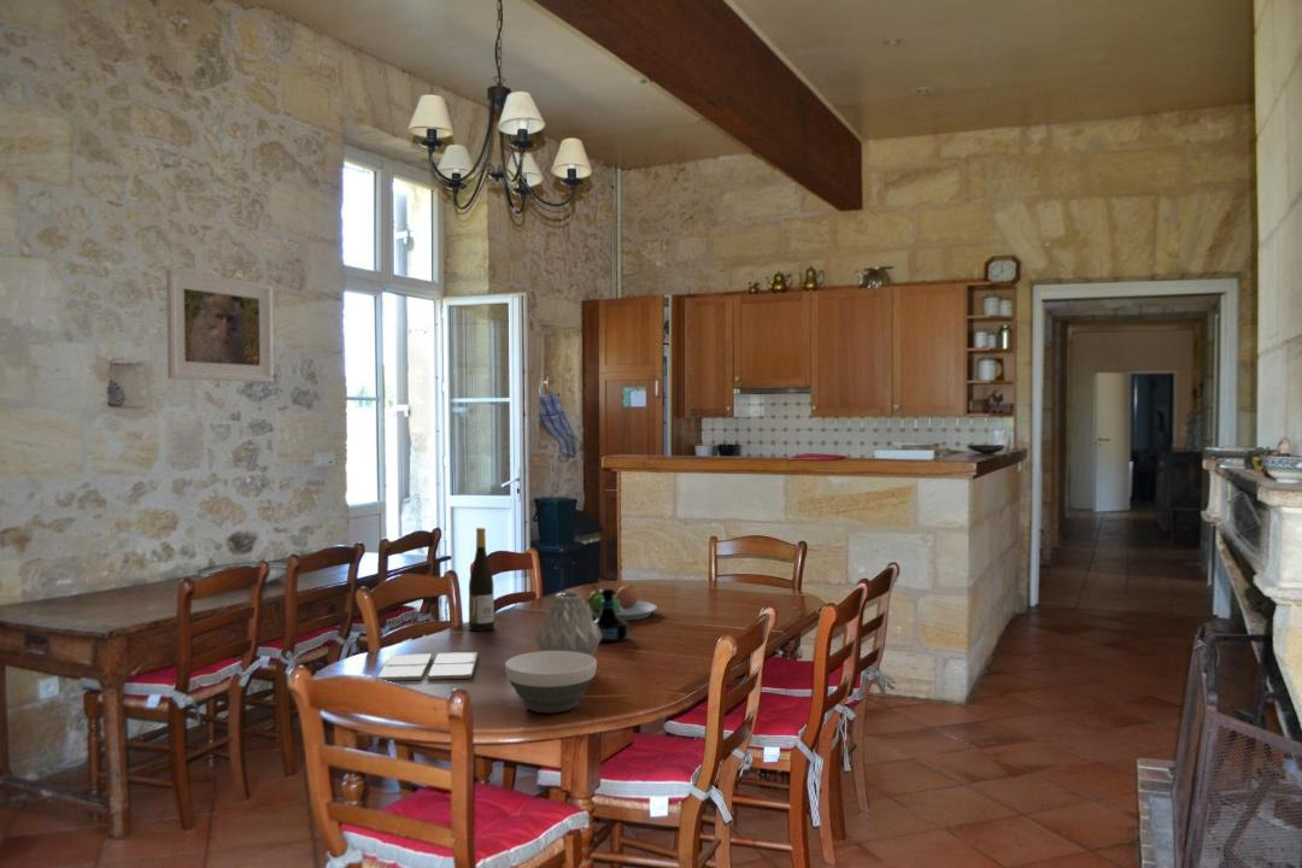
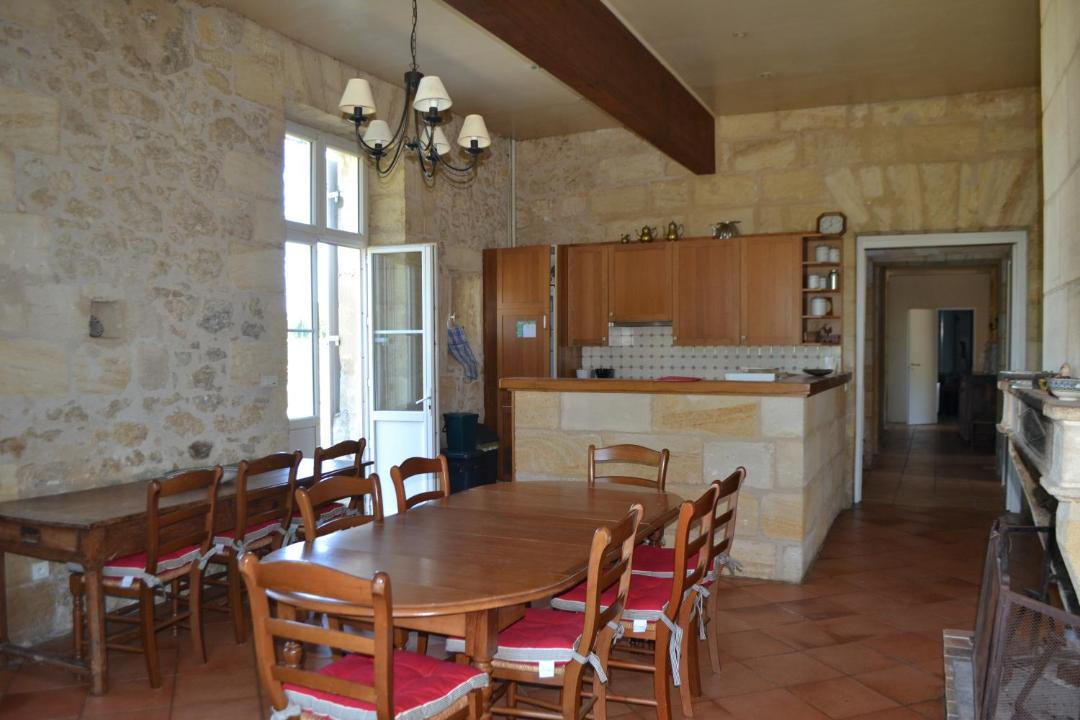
- vase (568, 632)
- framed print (222, 328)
- drink coaster (427, 665)
- wine bottle (481, 577)
- tequila bottle (608, 614)
- bowl (551, 684)
- fruit bowl (617, 600)
